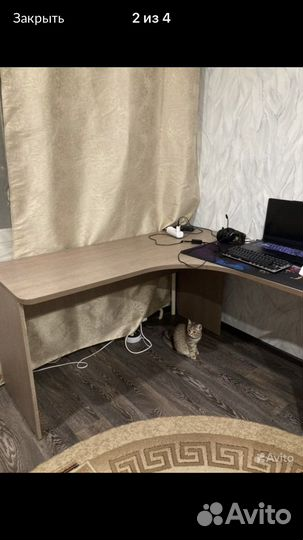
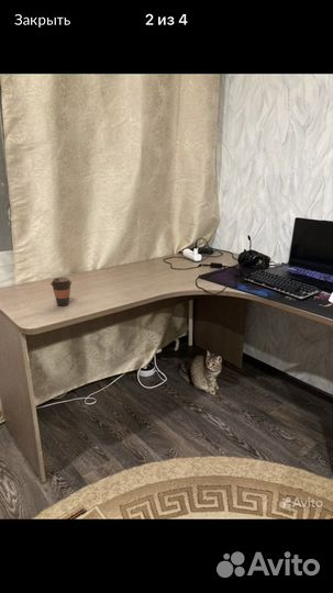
+ coffee cup (62, 291)
